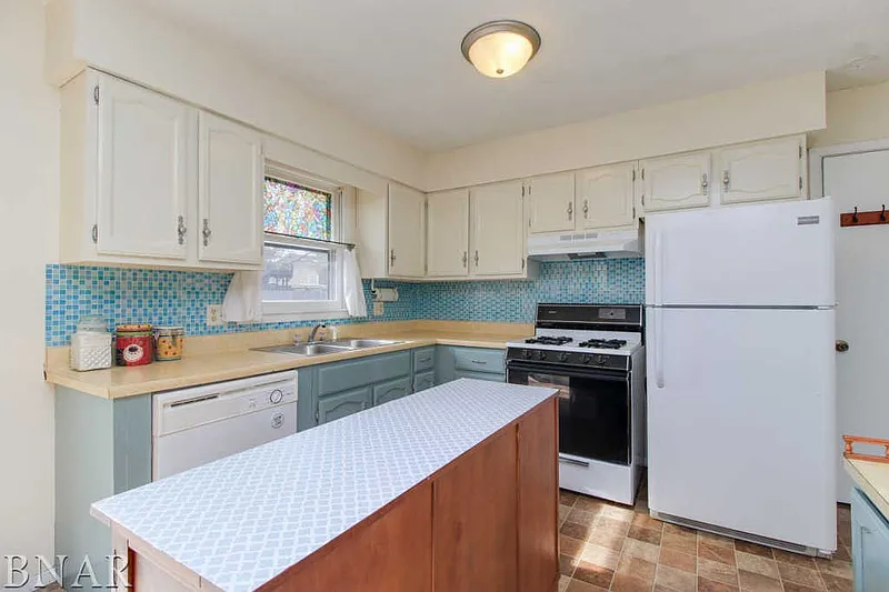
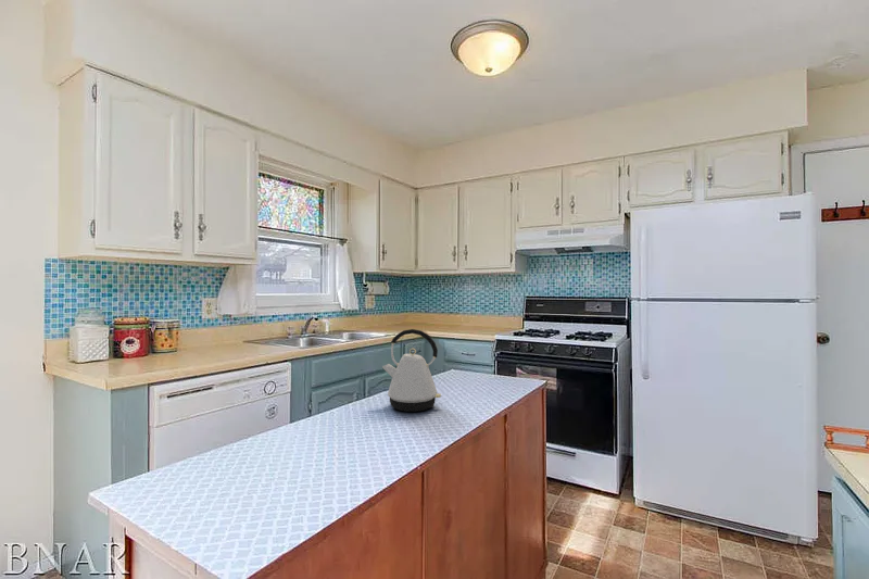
+ kettle (411, 367)
